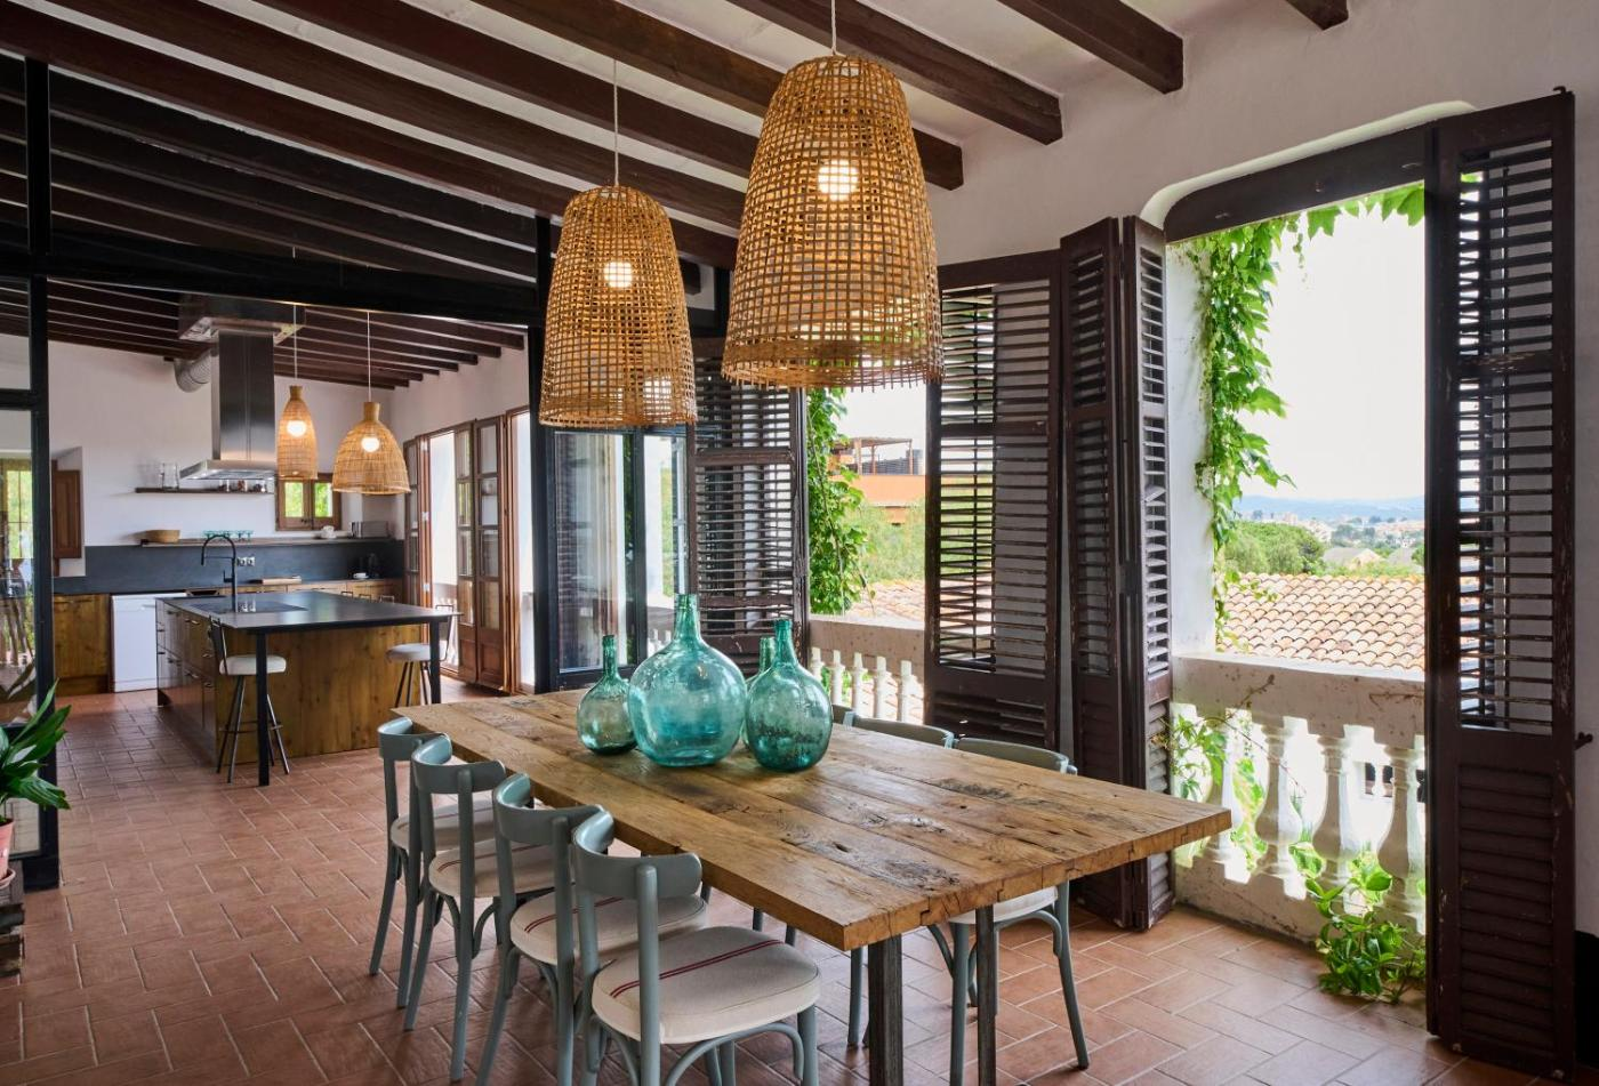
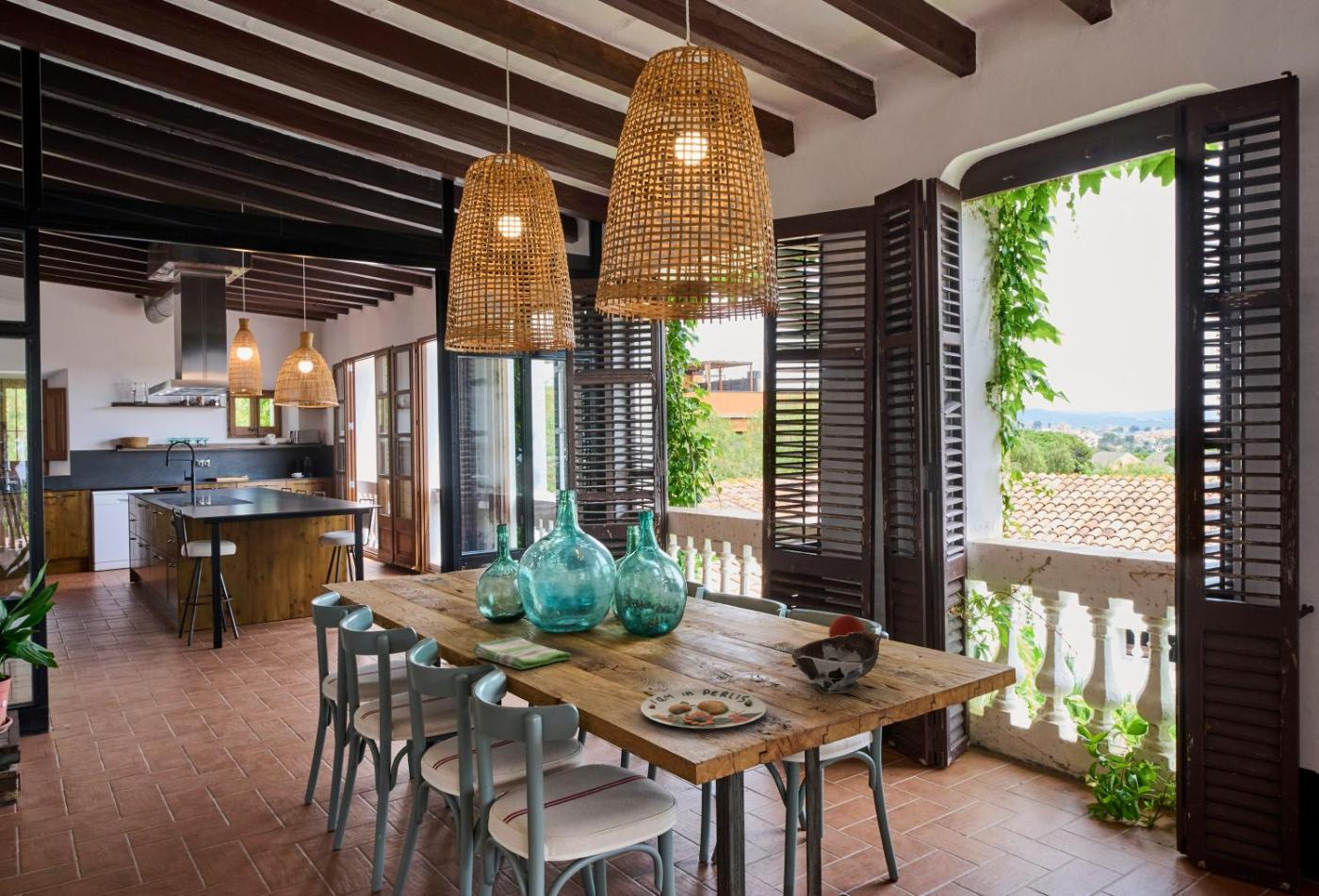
+ plate (703, 709)
+ fruit (847, 630)
+ bowl (833, 660)
+ dish towel (521, 651)
